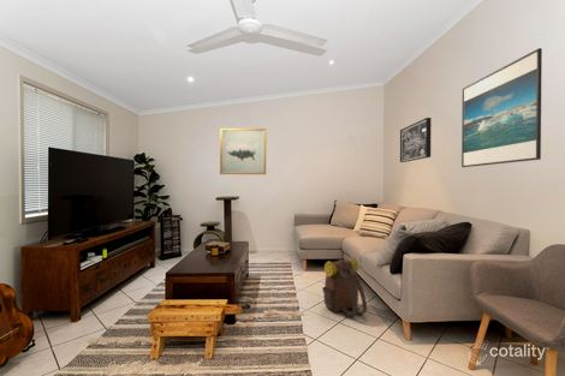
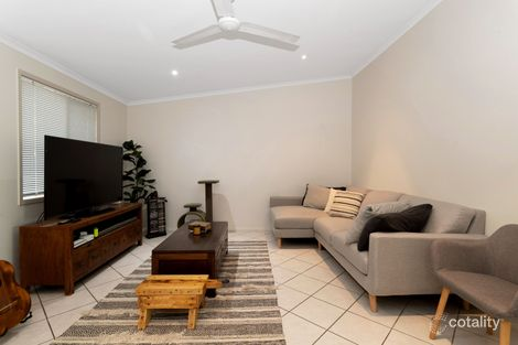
- backpack (345, 285)
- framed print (494, 118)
- wall art (243, 151)
- wall art (414, 142)
